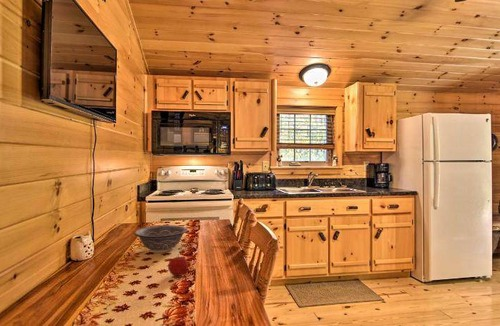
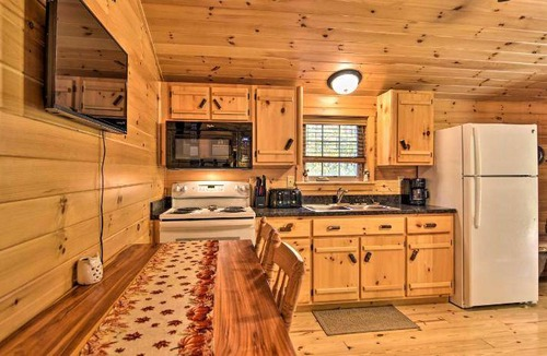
- decorative bowl (161, 240)
- fruit (177, 261)
